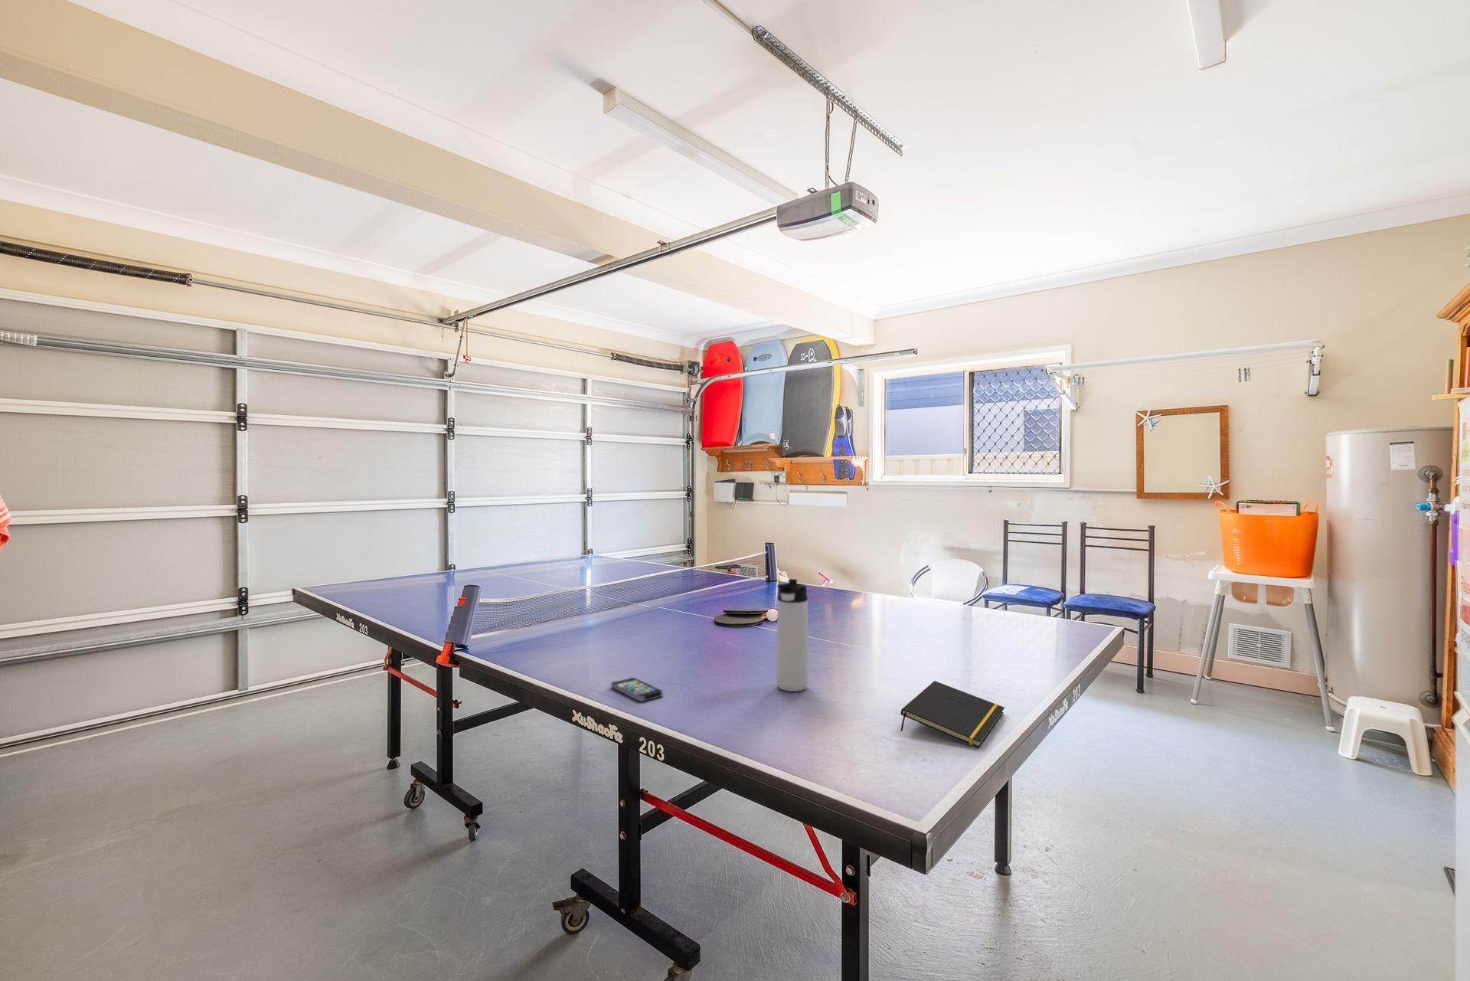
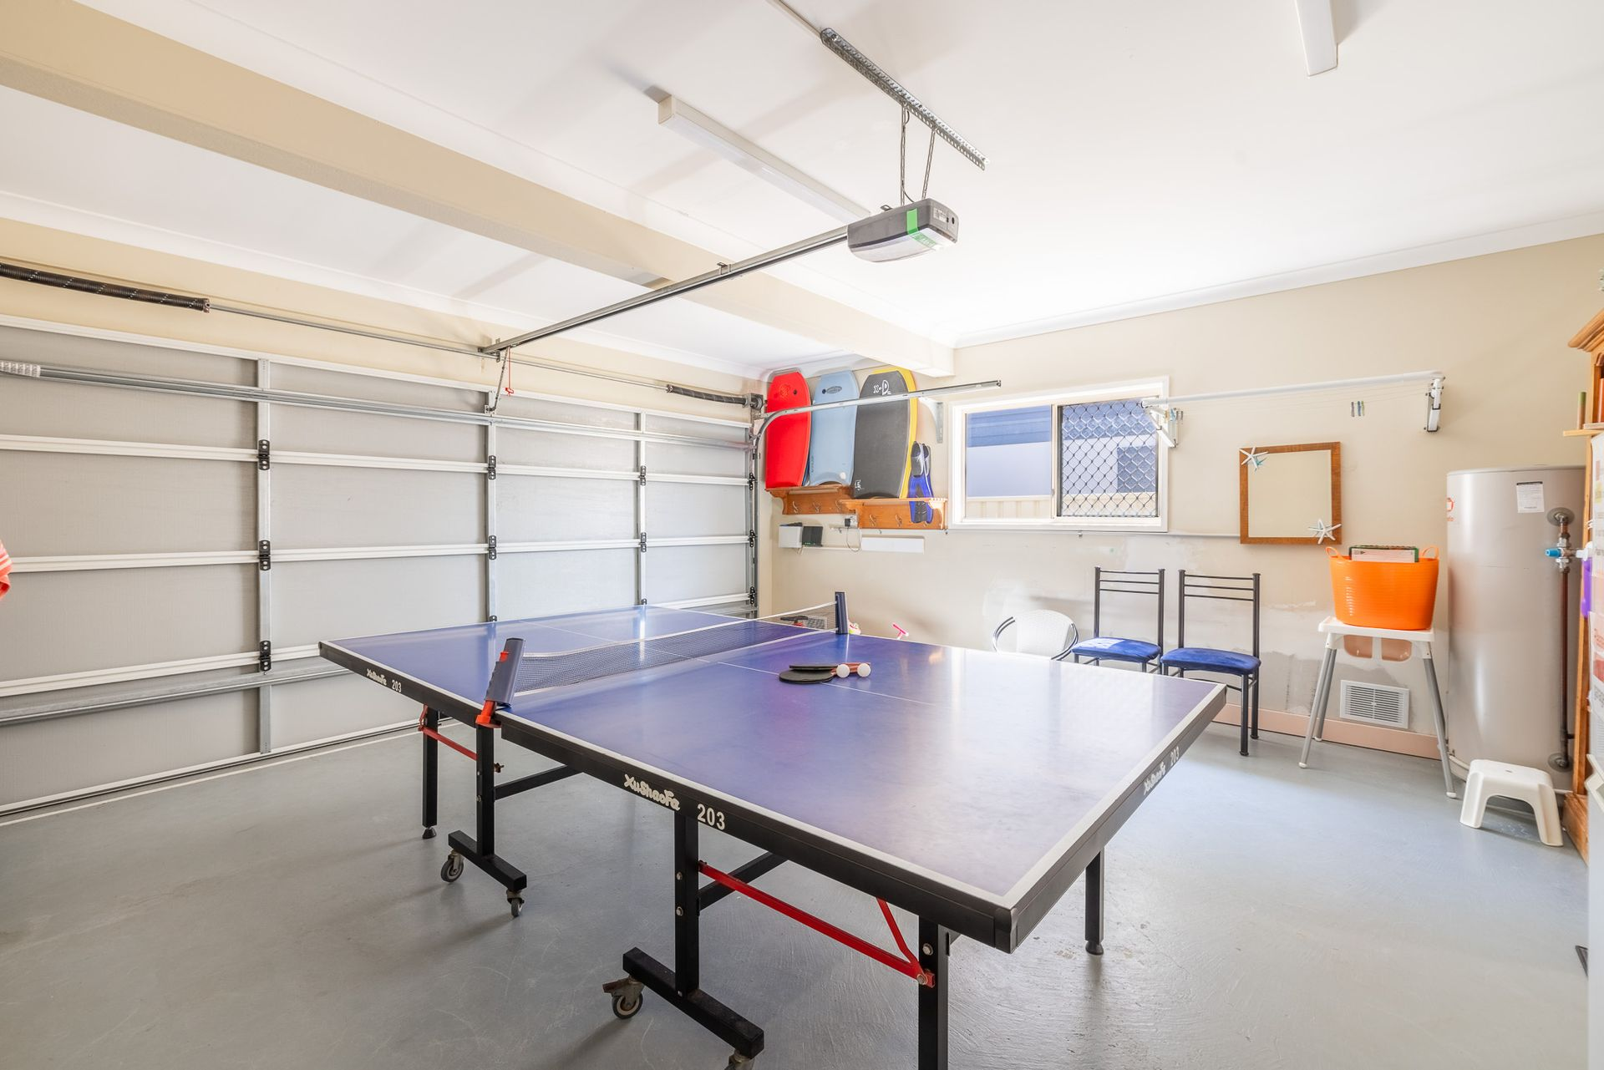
- smartphone (636, 689)
- notepad (954, 711)
- thermos bottle (790, 635)
